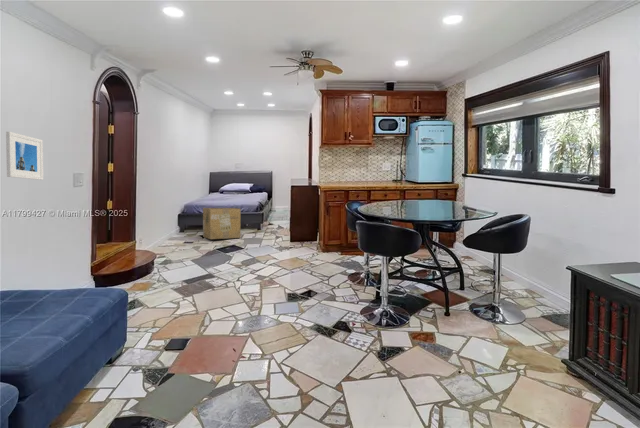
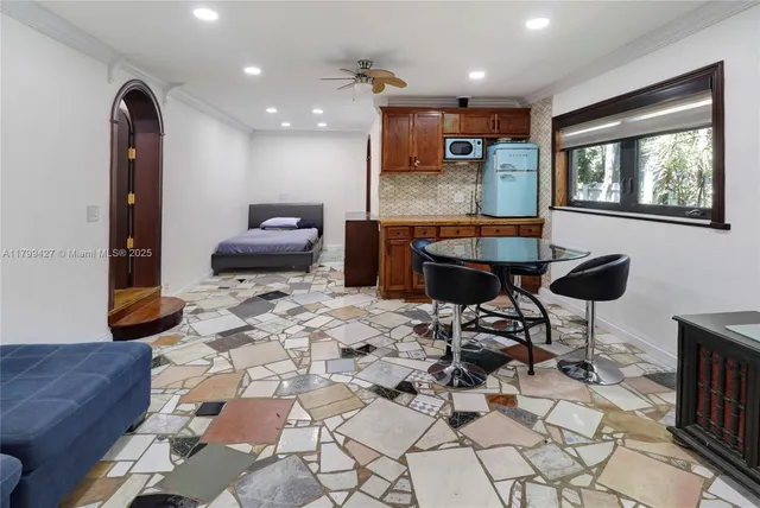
- cardboard box (221, 222)
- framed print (25, 157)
